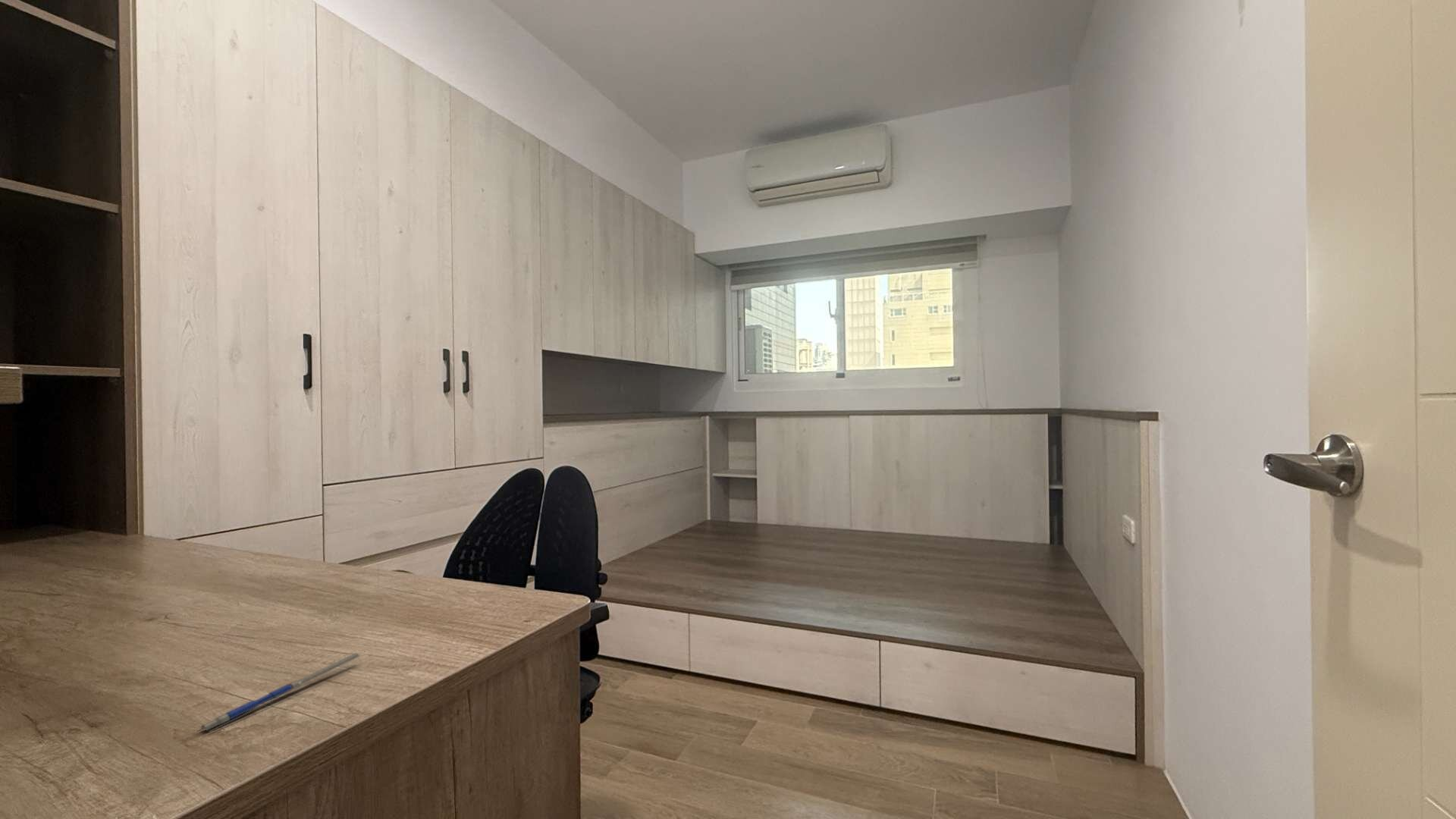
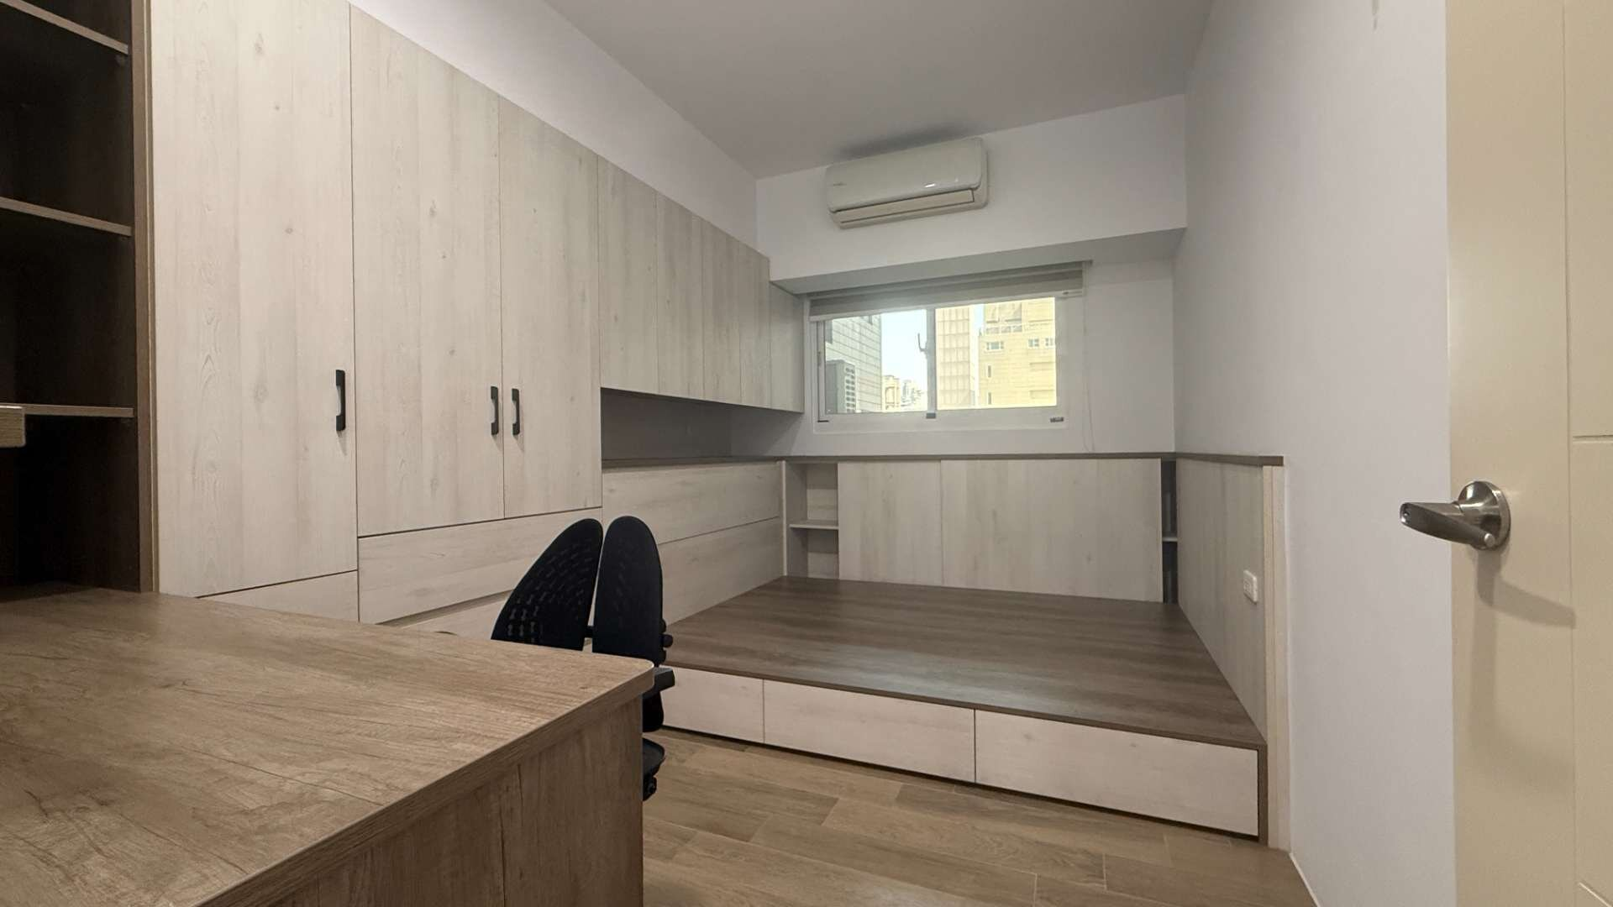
- pen (291, 686)
